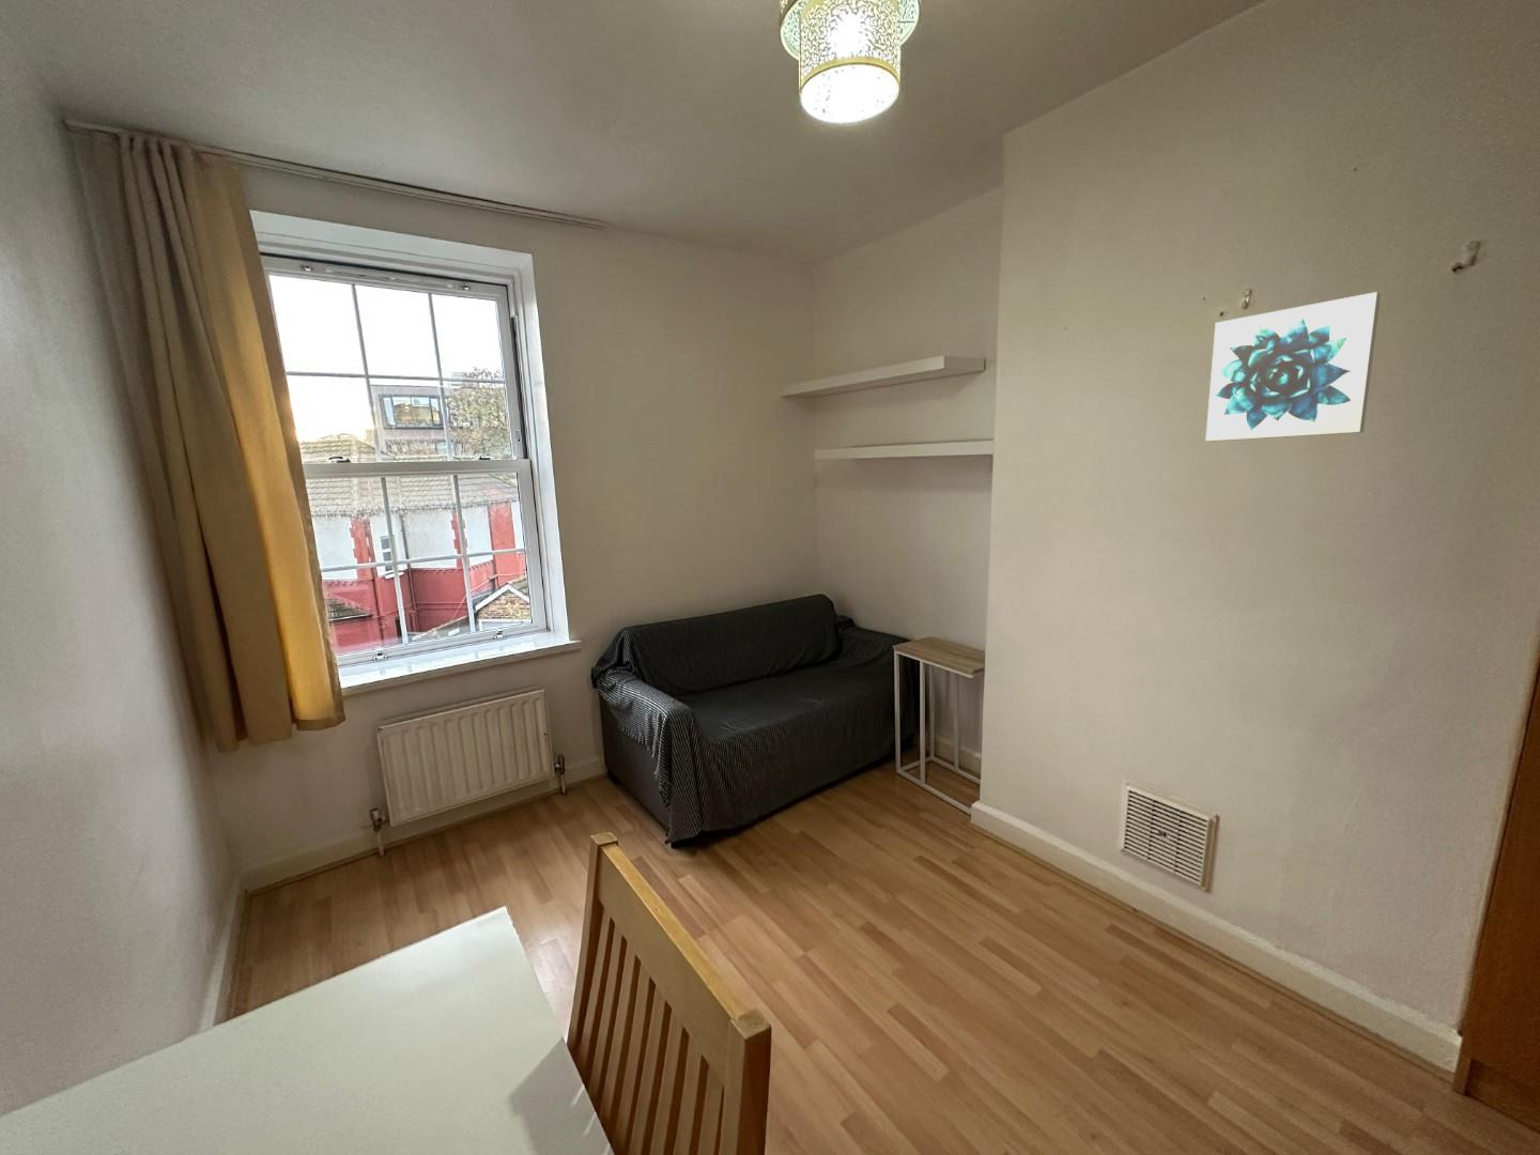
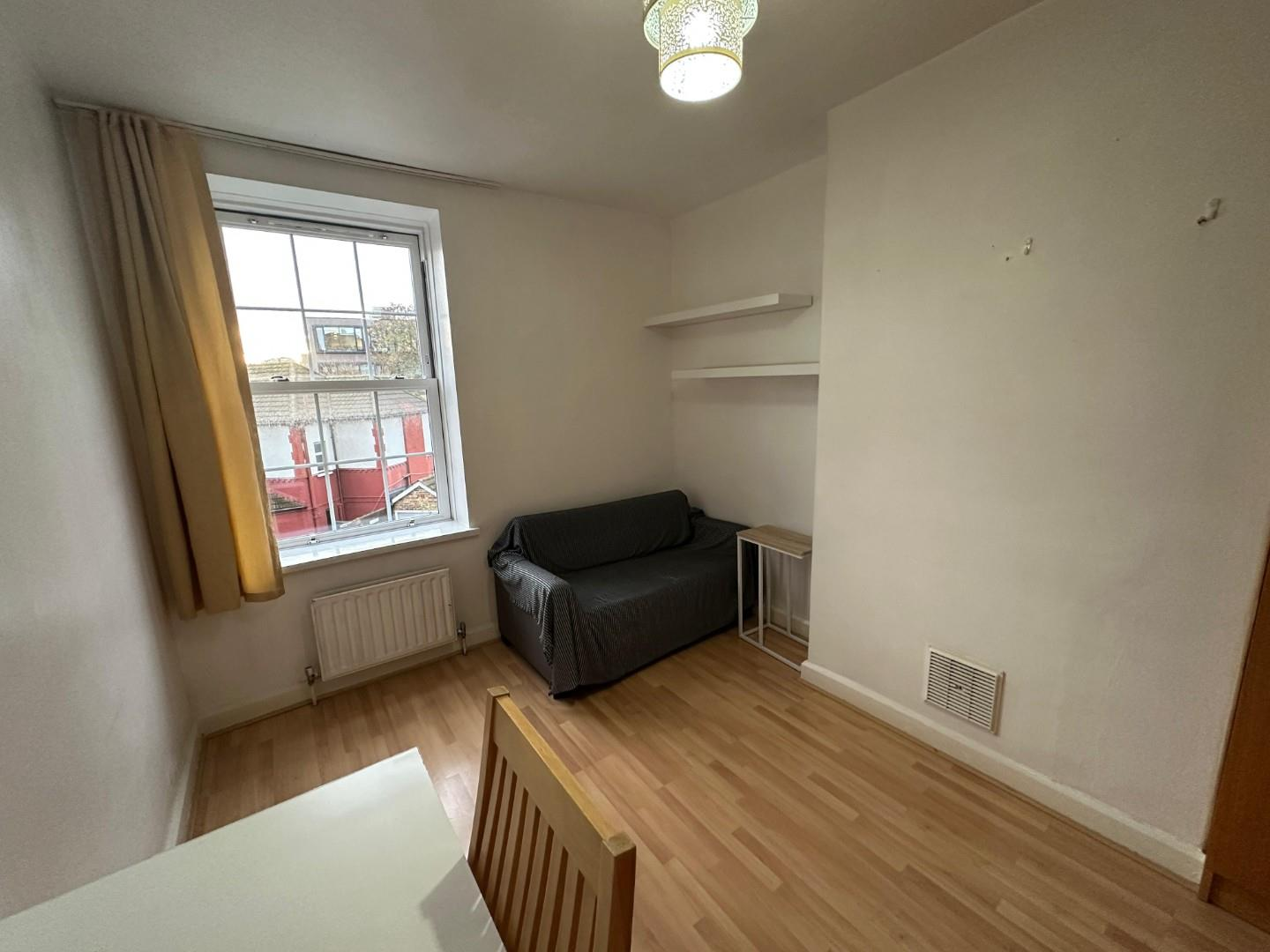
- wall art (1284, 375)
